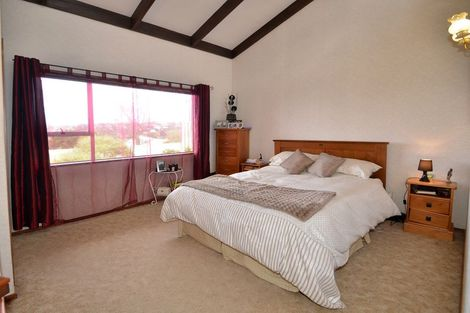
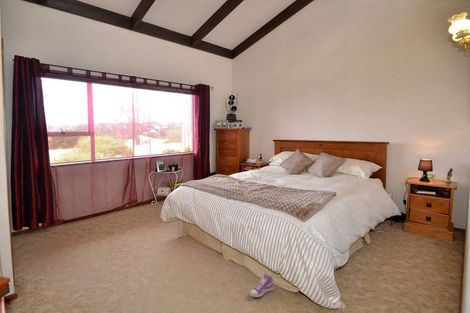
+ sneaker (261, 283)
